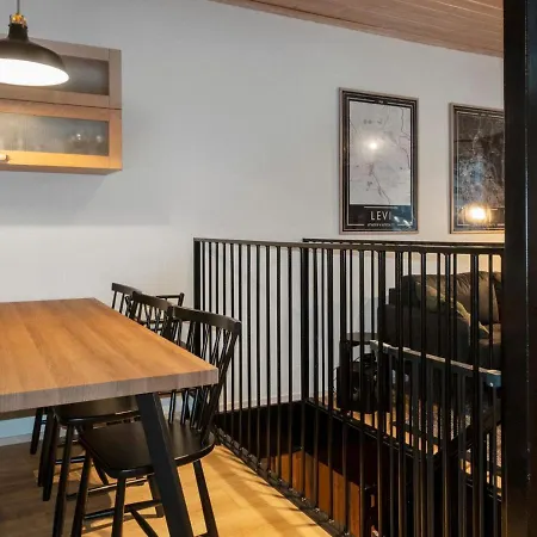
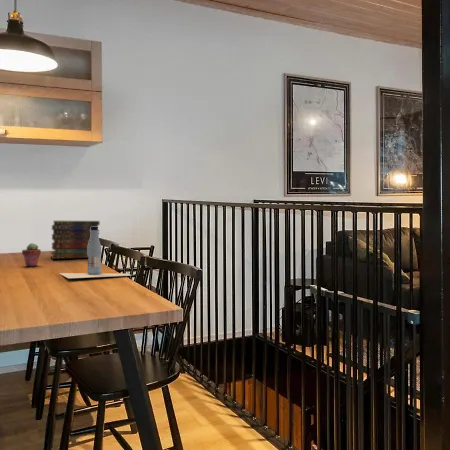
+ book stack (75, 239)
+ bottle (94, 250)
+ potted succulent (31, 254)
